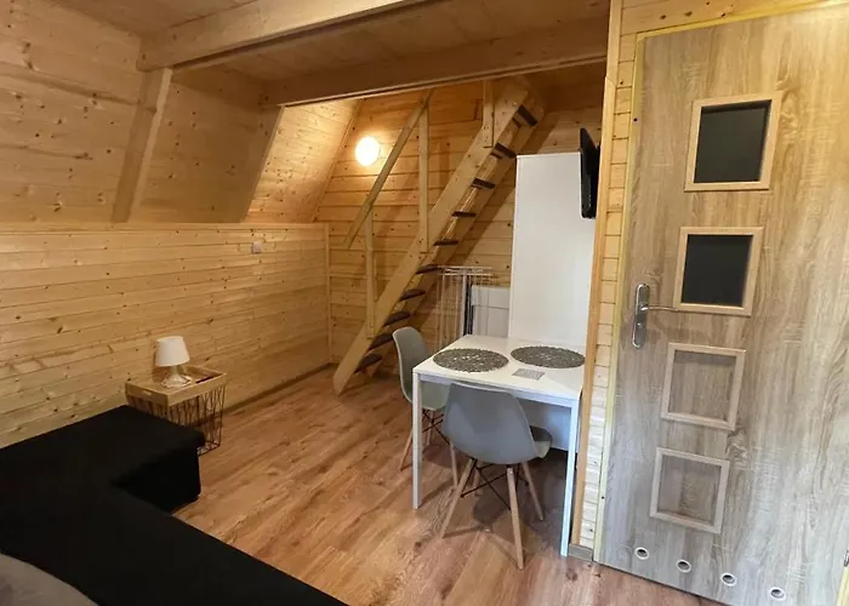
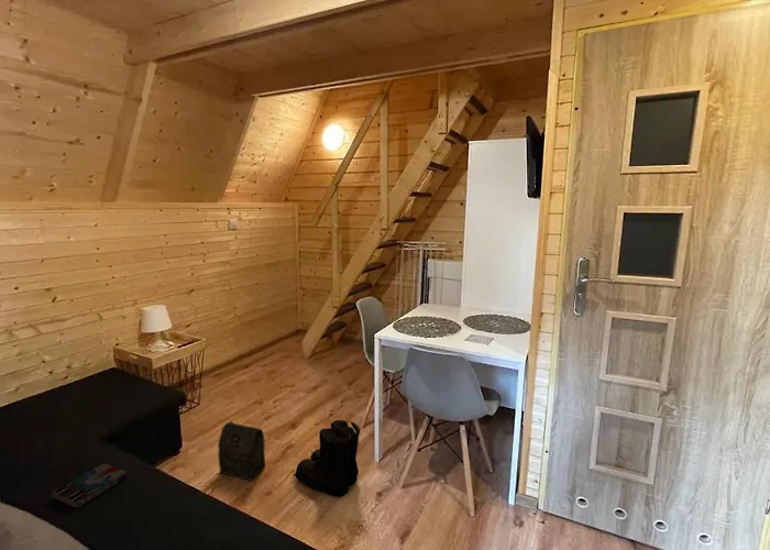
+ boots (328, 451)
+ book (91, 483)
+ bag (241, 448)
